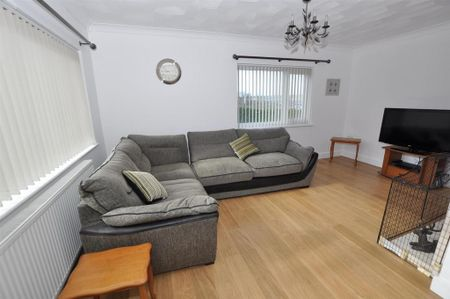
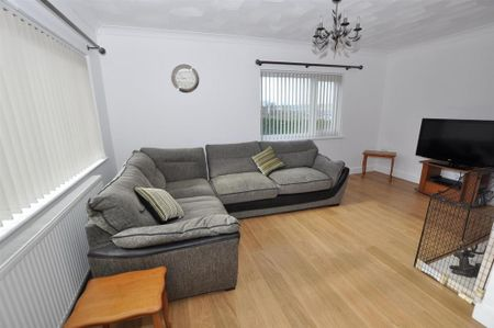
- wall art (332, 87)
